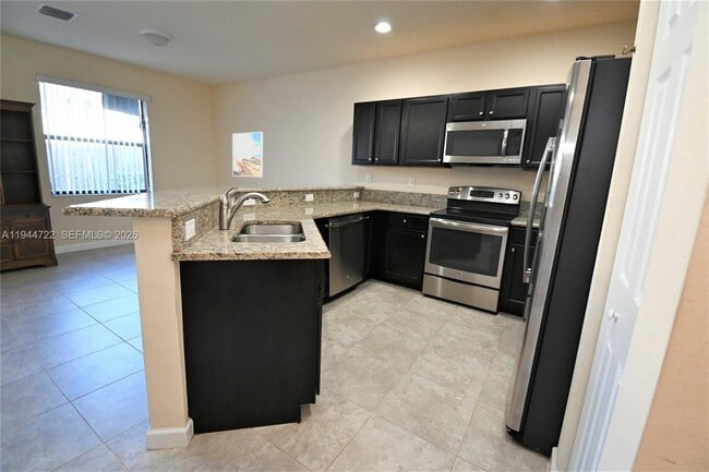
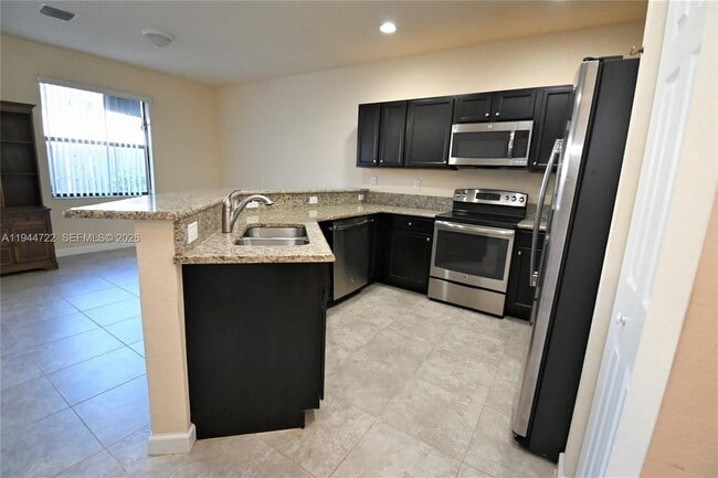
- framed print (247, 155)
